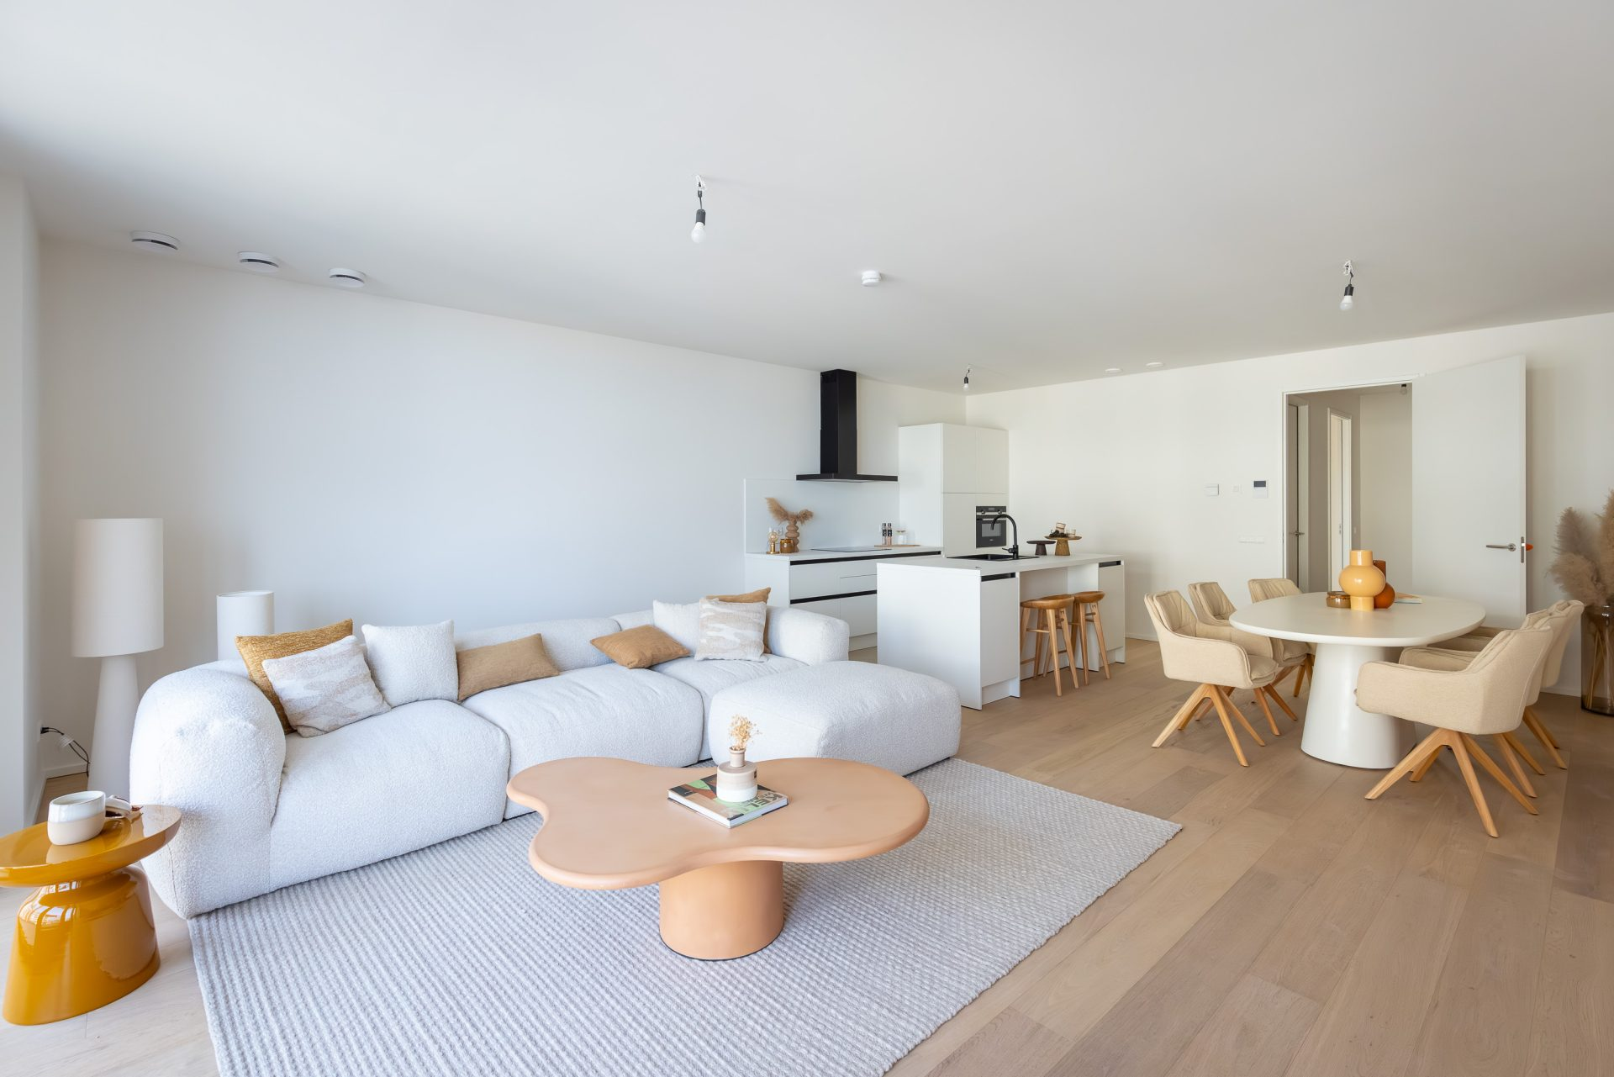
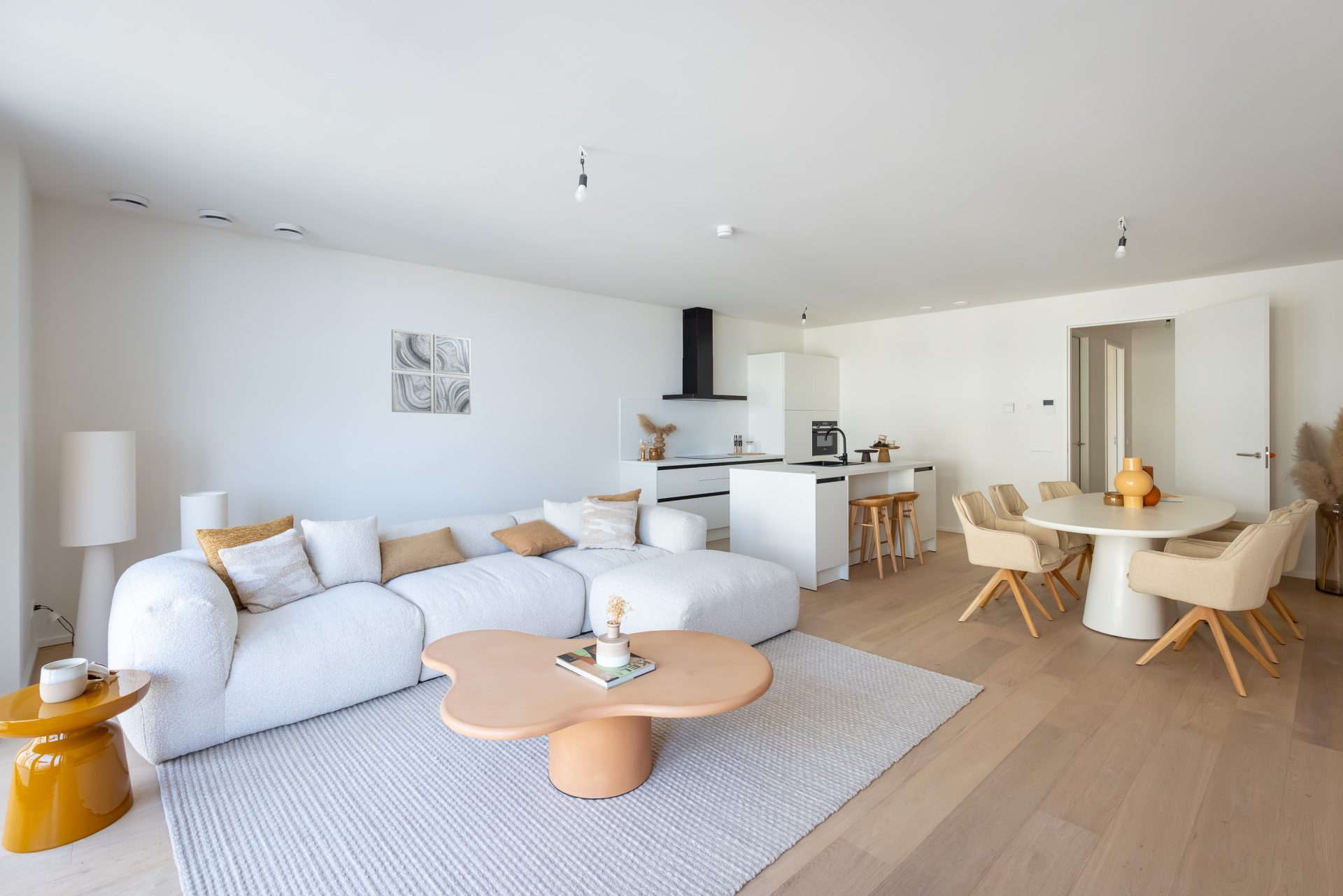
+ wall art (433, 375)
